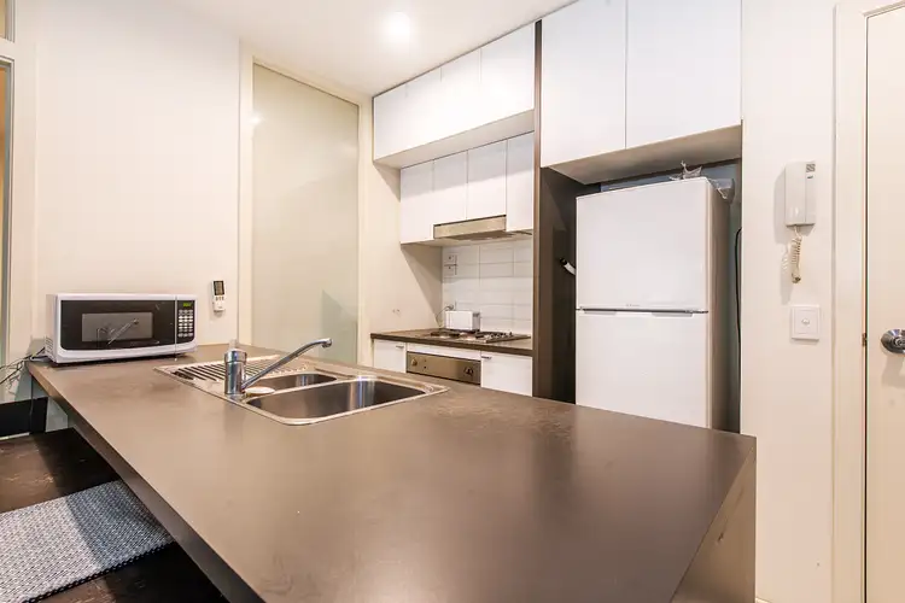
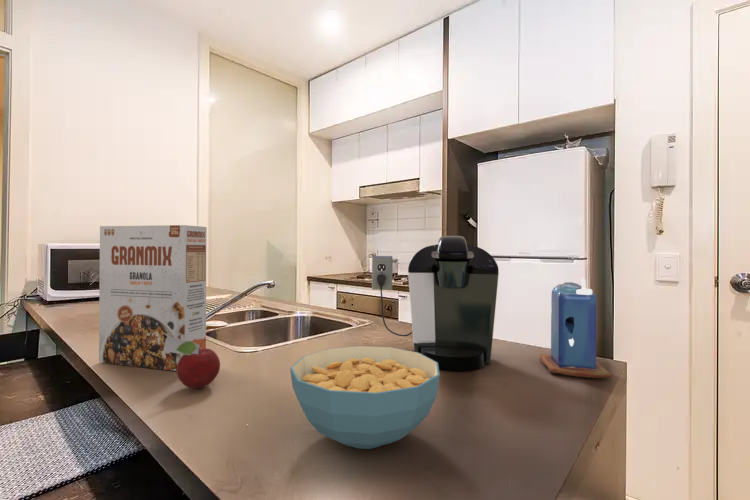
+ fruit (194, 361)
+ coffee maker (427, 295)
+ cereal bowl (365, 401)
+ cereal box (152, 294)
+ candle (573, 323)
